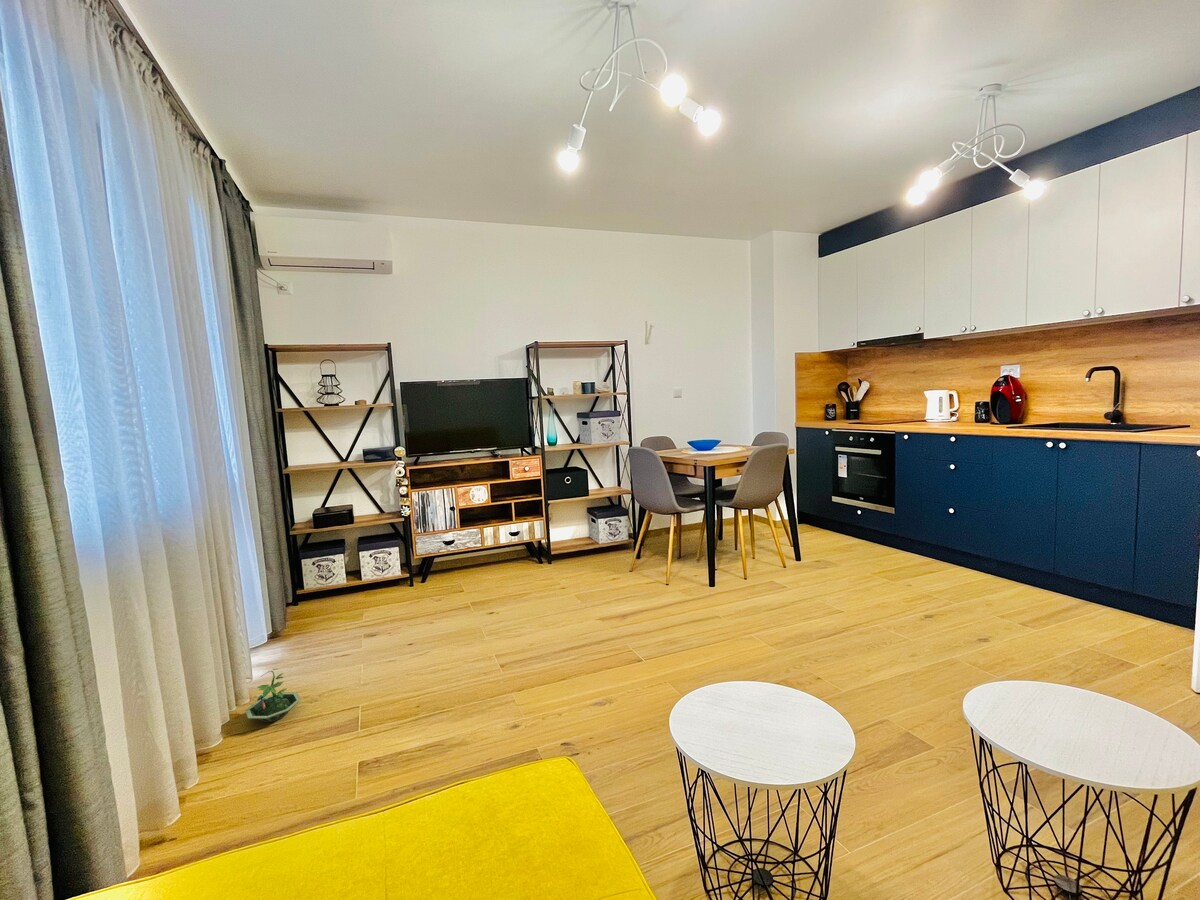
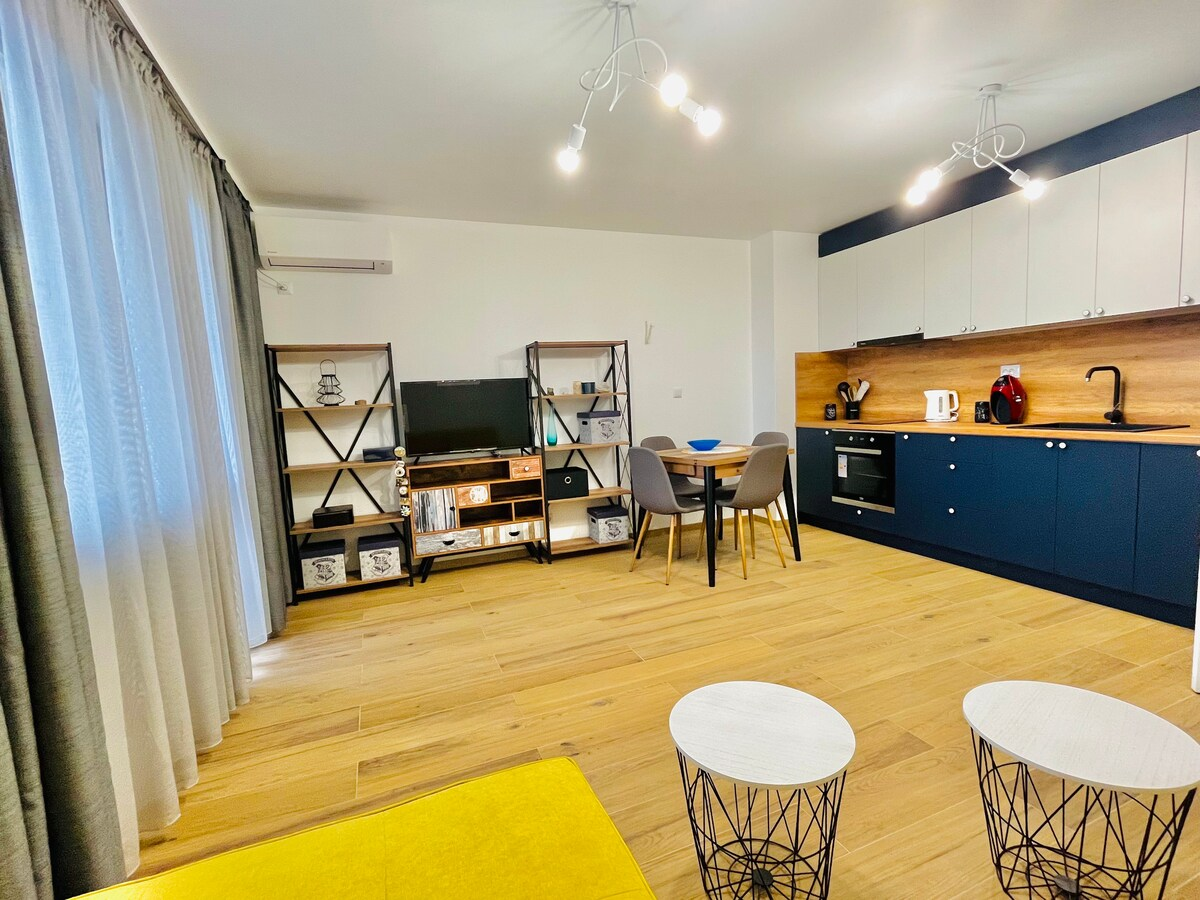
- terrarium (272, 679)
